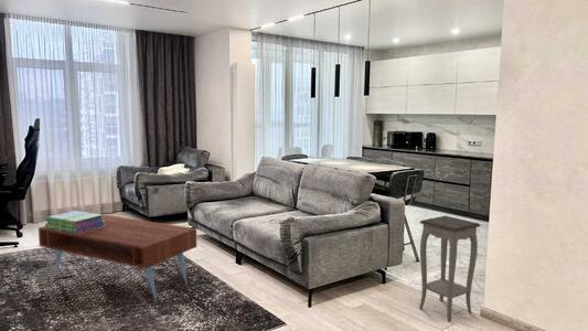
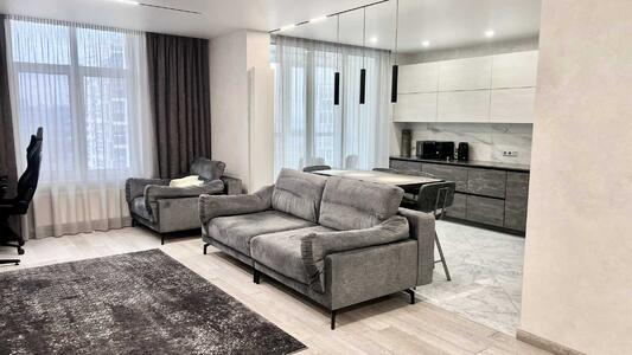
- coffee table (118, 255)
- accent table (449, 266)
- stack of books (75, 221)
